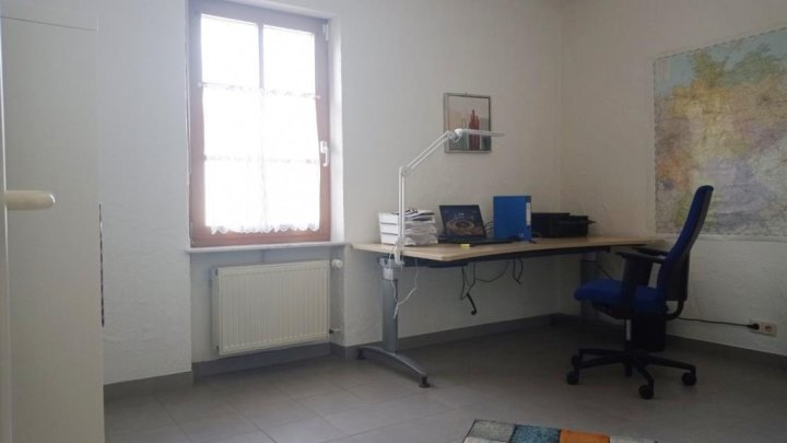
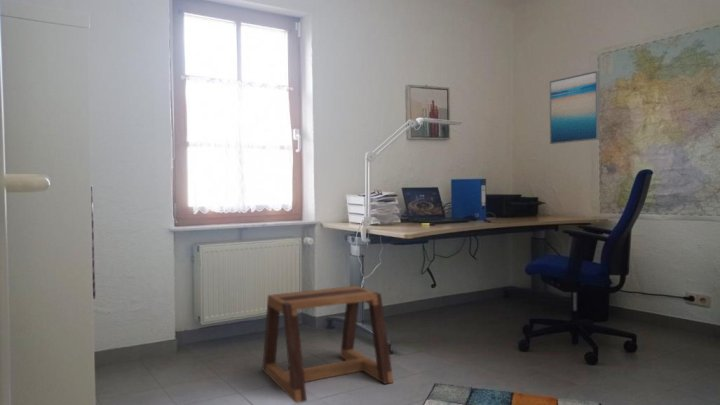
+ stool (342, 336)
+ wall art (573, 109)
